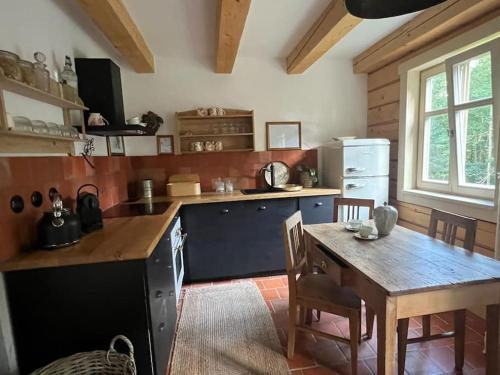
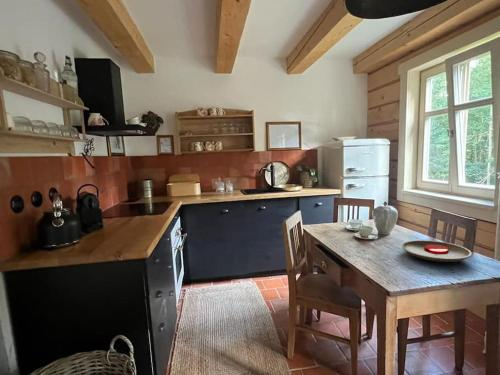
+ plate (434, 251)
